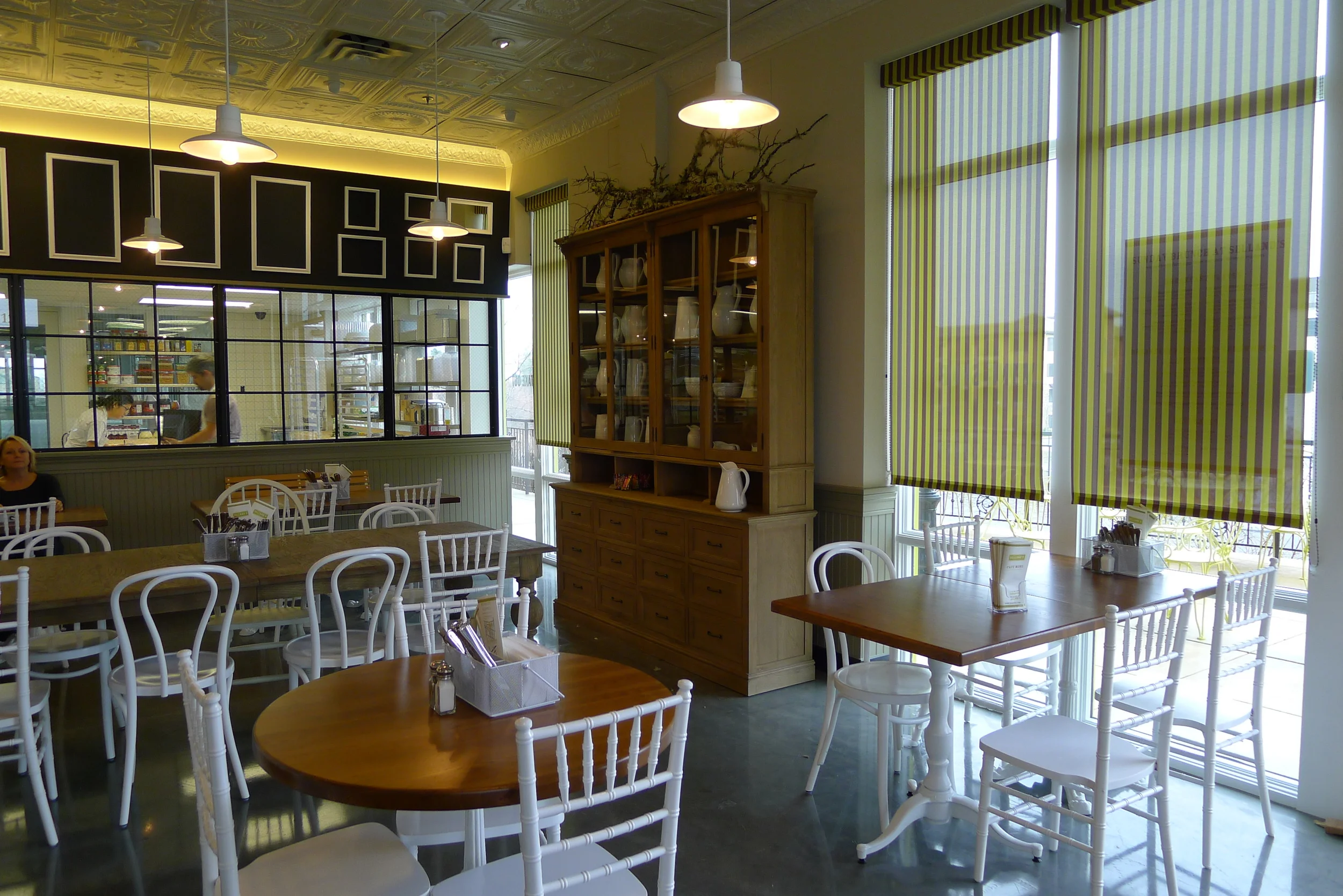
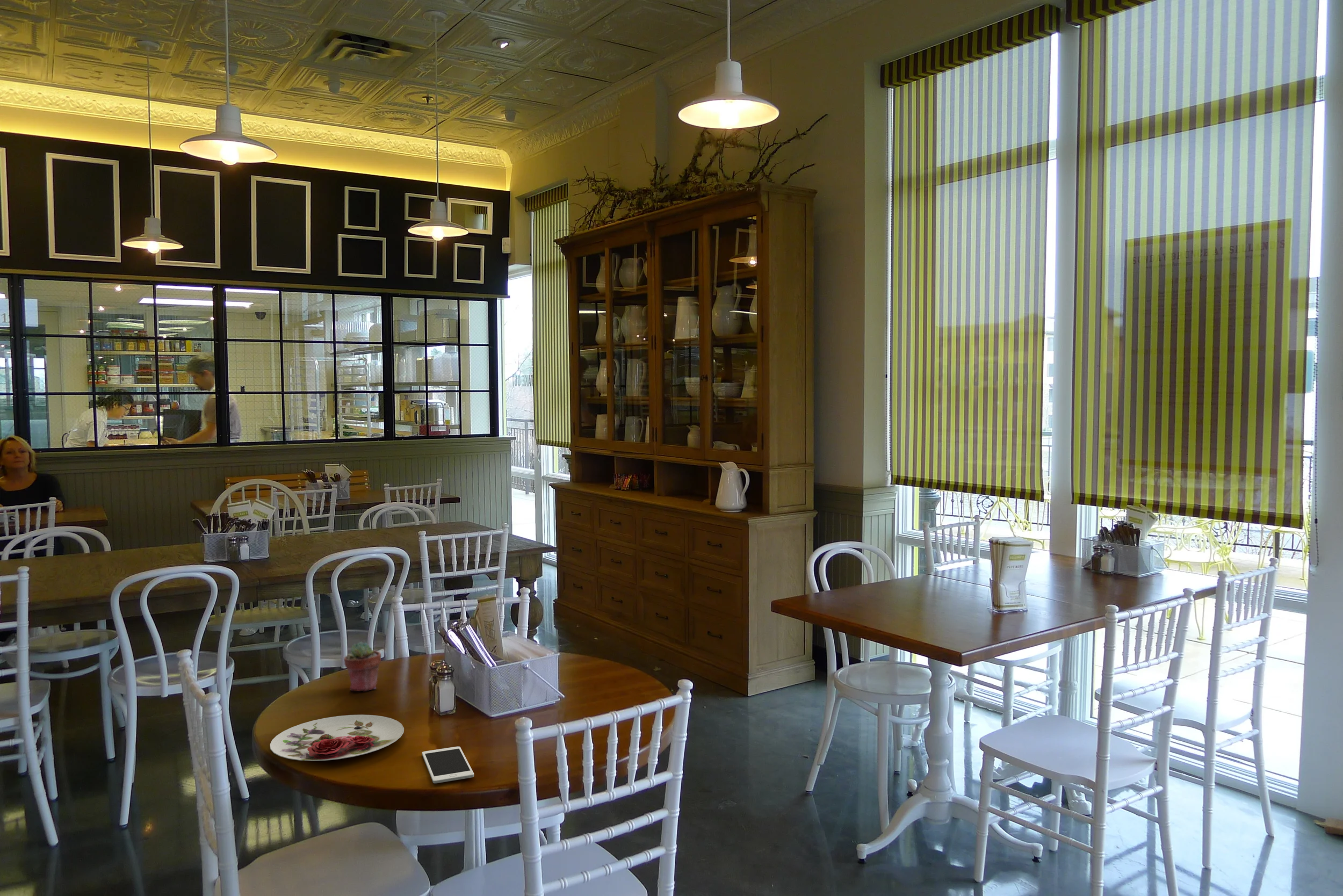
+ potted succulent (363, 664)
+ cell phone (447, 764)
+ plate (338, 735)
